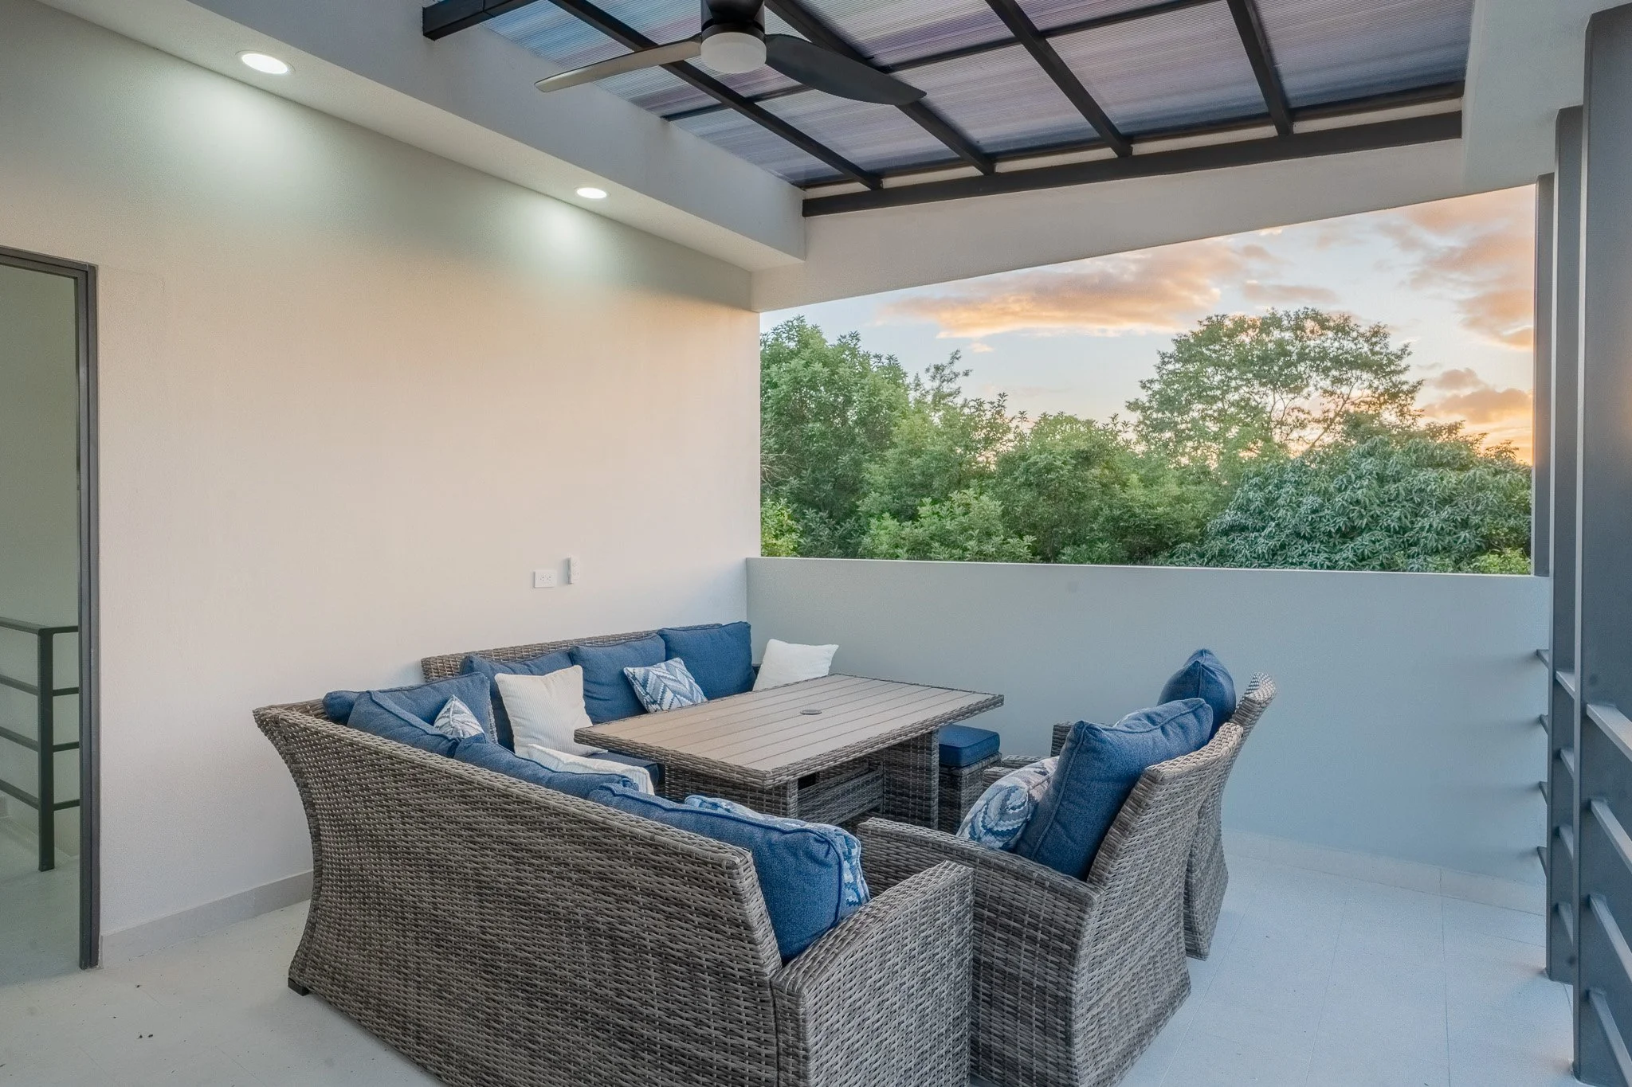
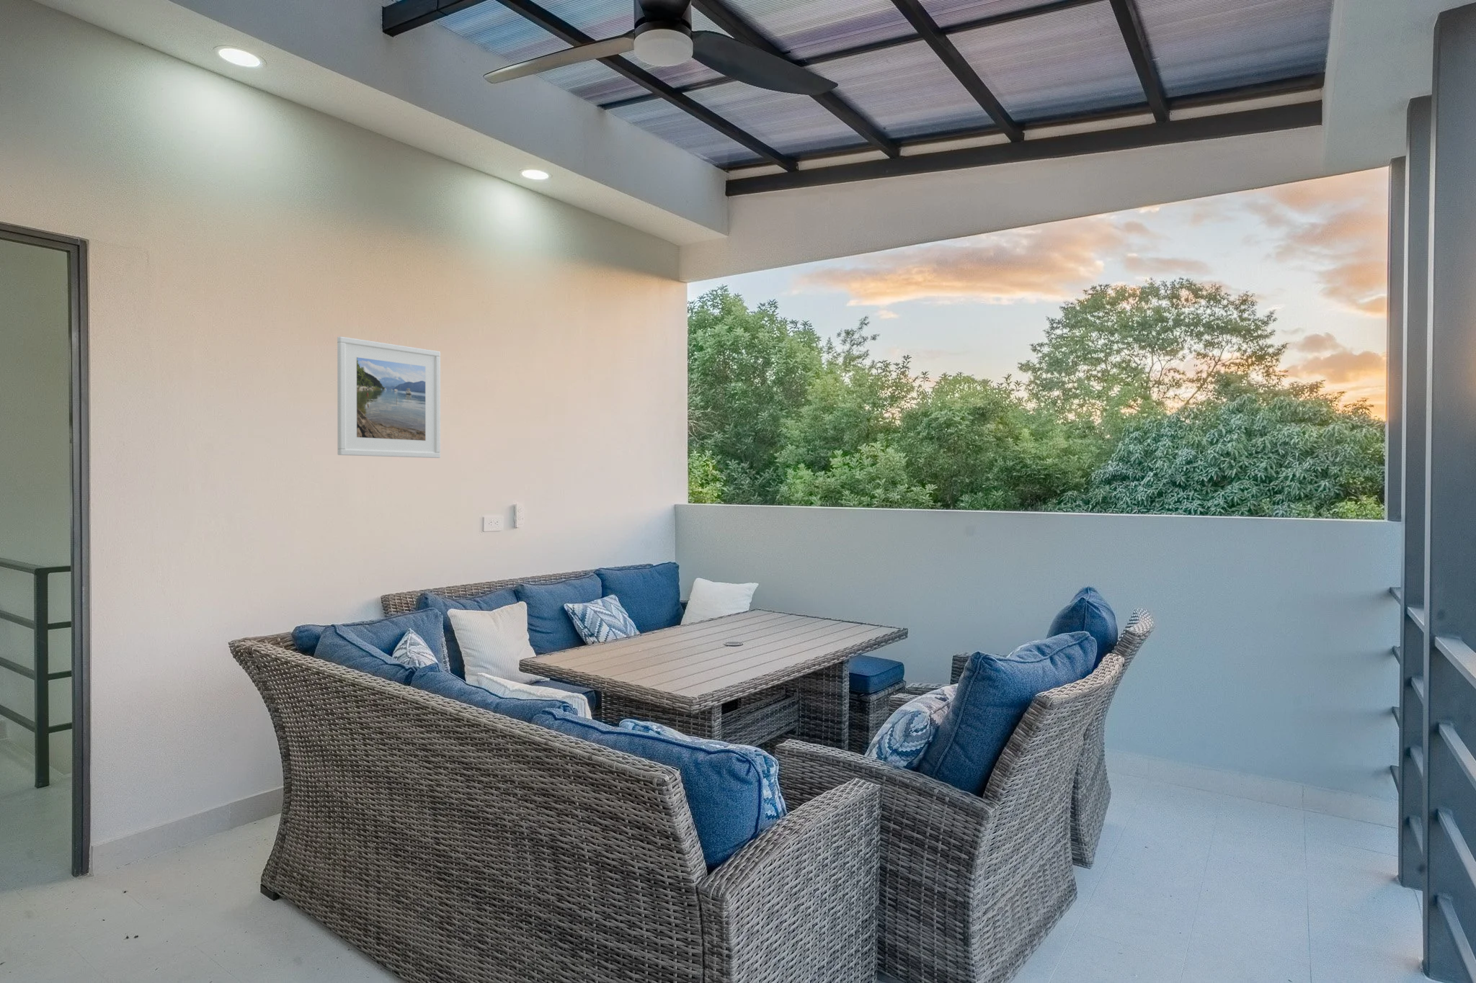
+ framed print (392, 400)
